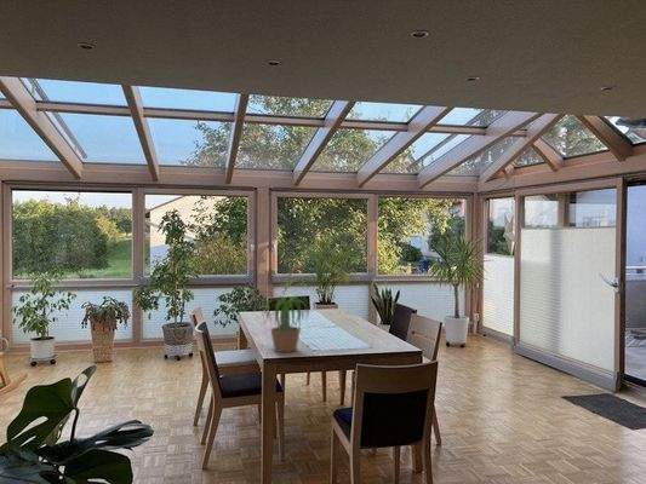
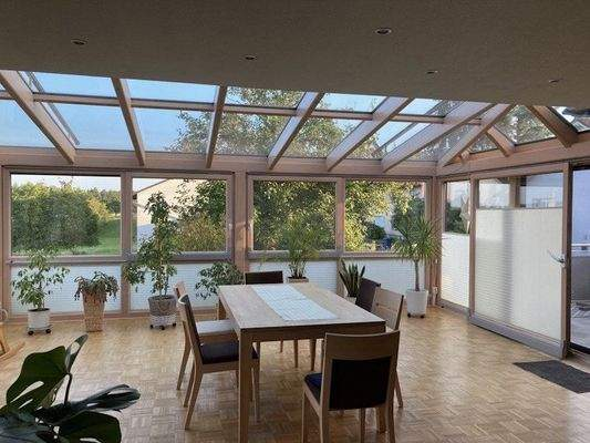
- potted plant (292, 323)
